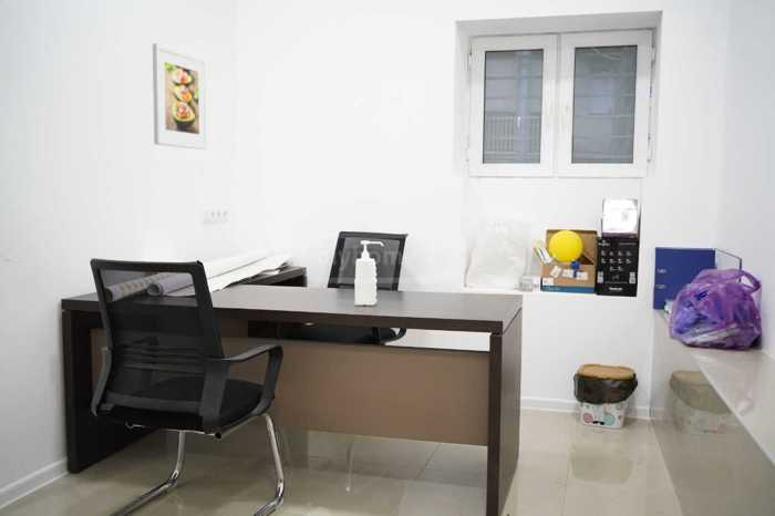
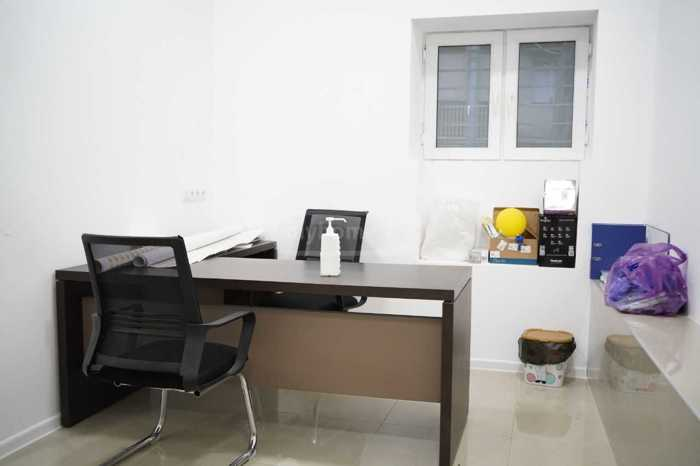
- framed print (182, 100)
